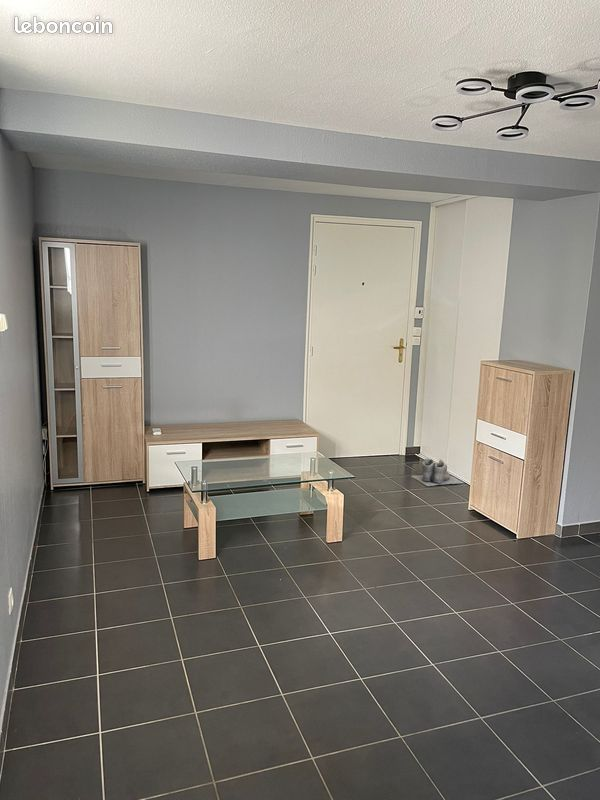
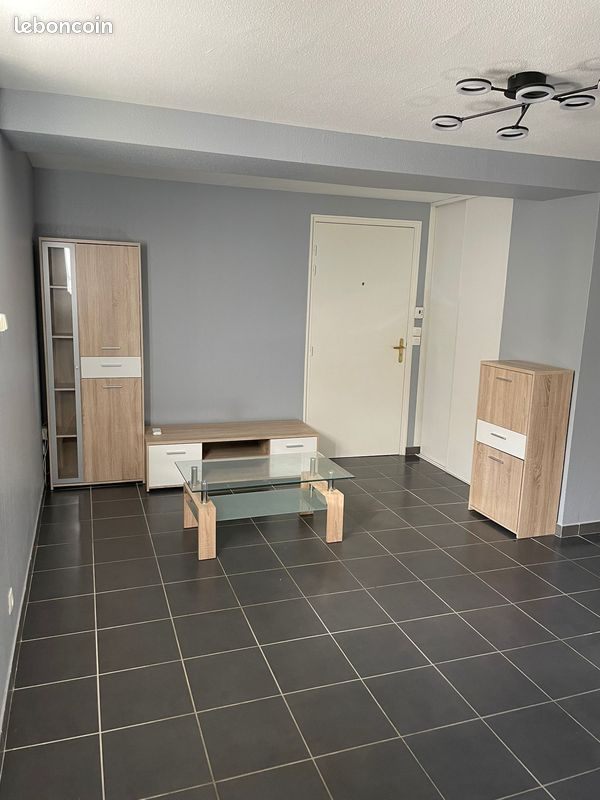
- boots (437, 469)
